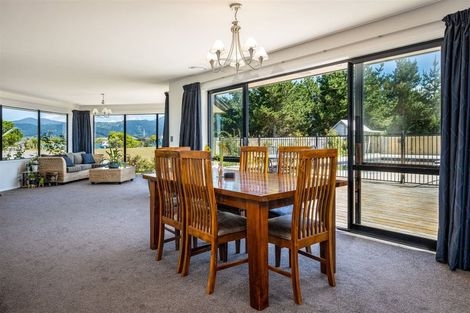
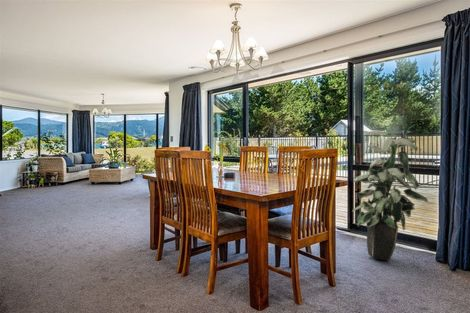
+ indoor plant (383, 194)
